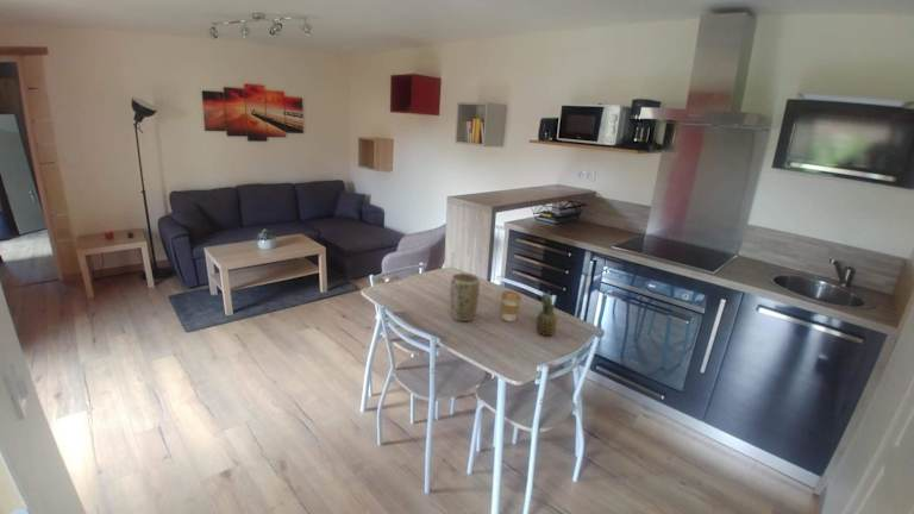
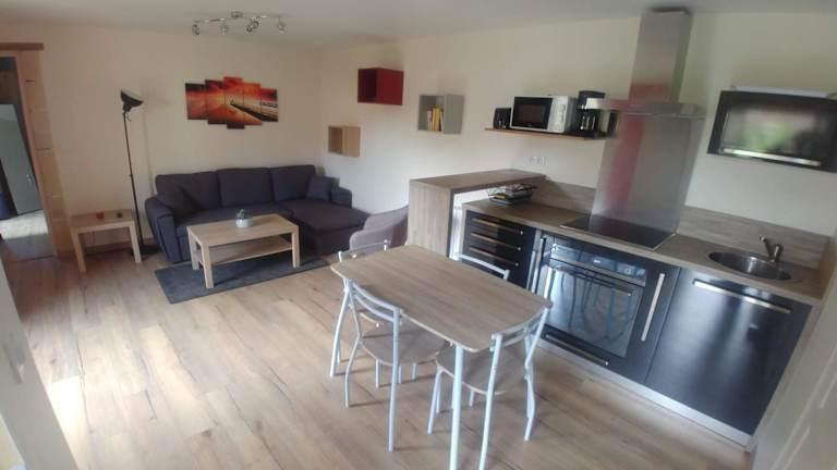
- fruit (547, 312)
- coffee cup (509, 305)
- plant pot (463, 297)
